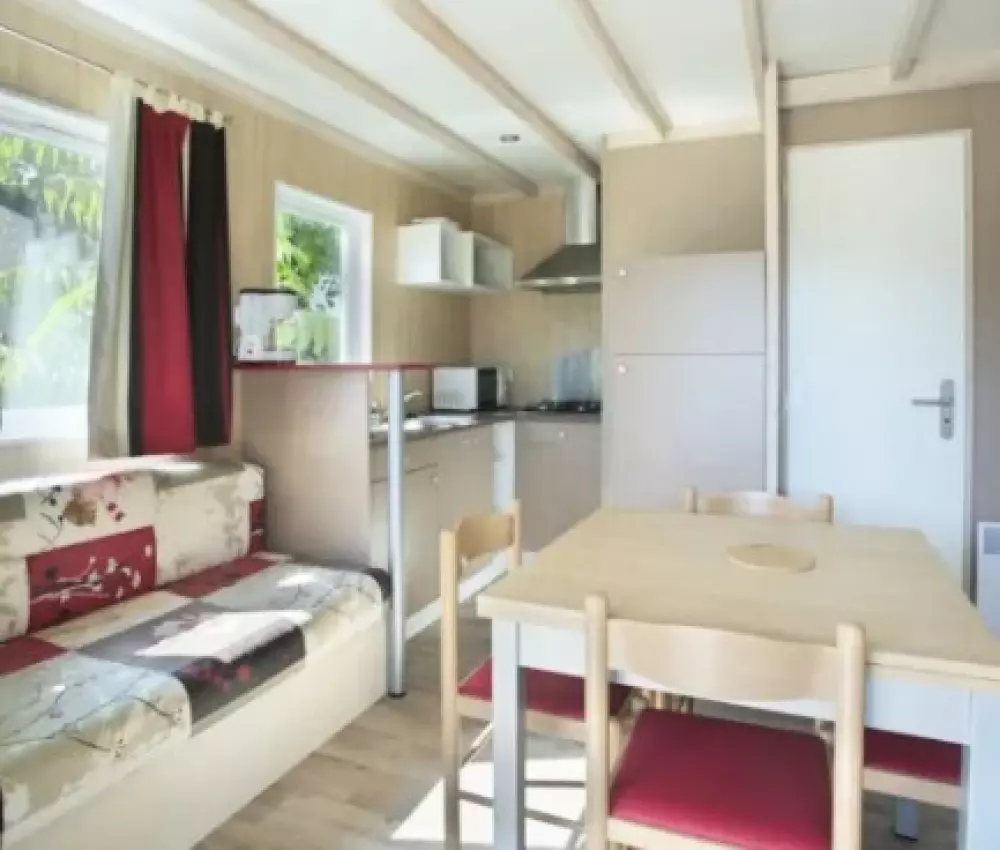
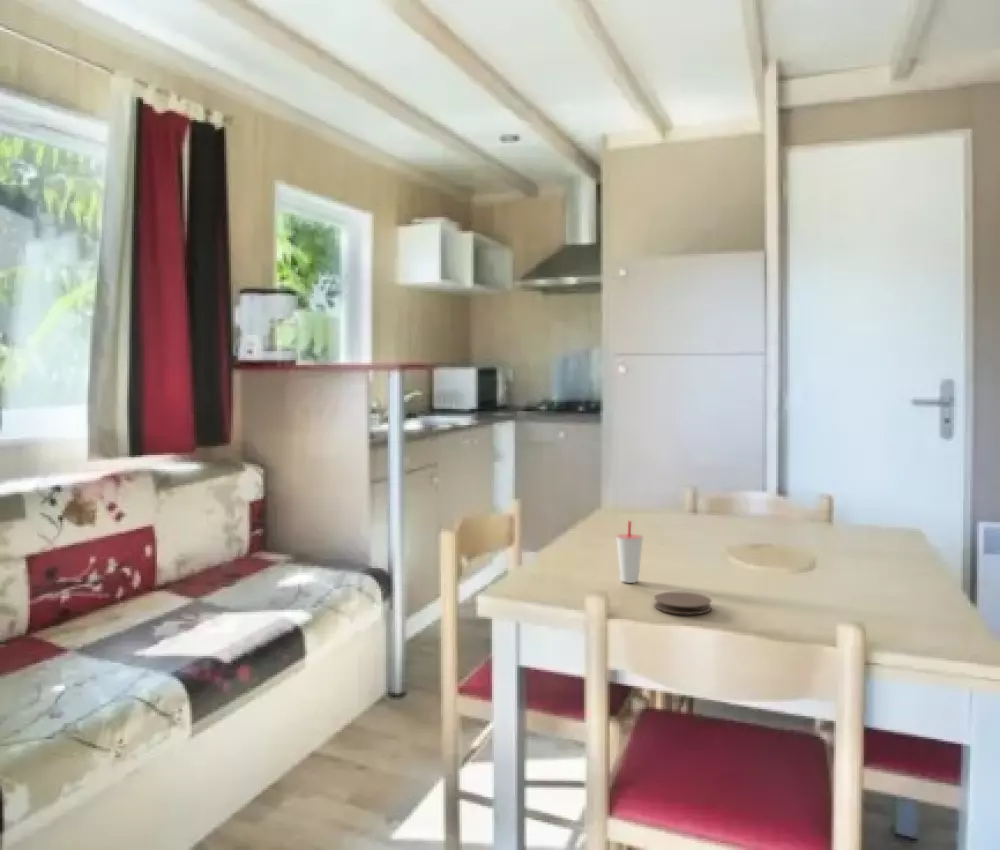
+ cup (629, 550)
+ coaster (682, 602)
